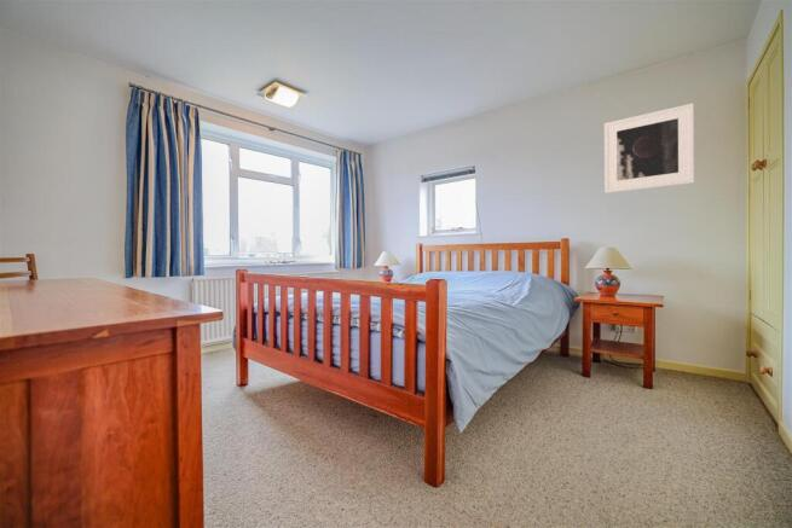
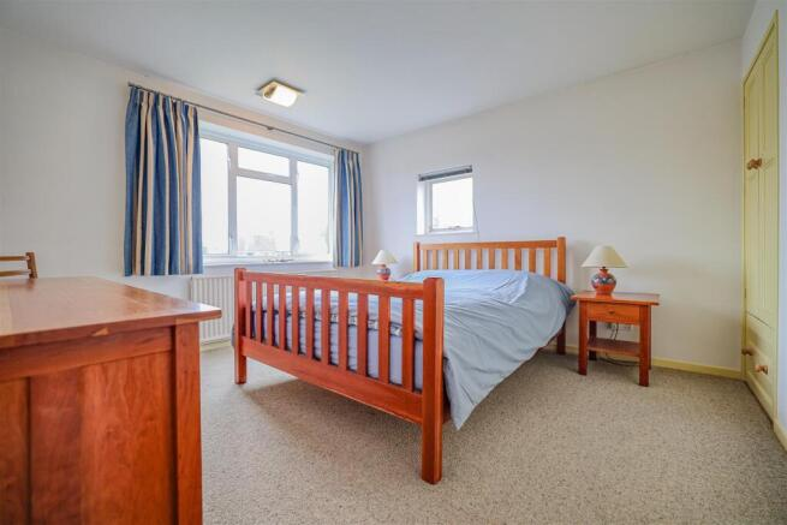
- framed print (646, 151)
